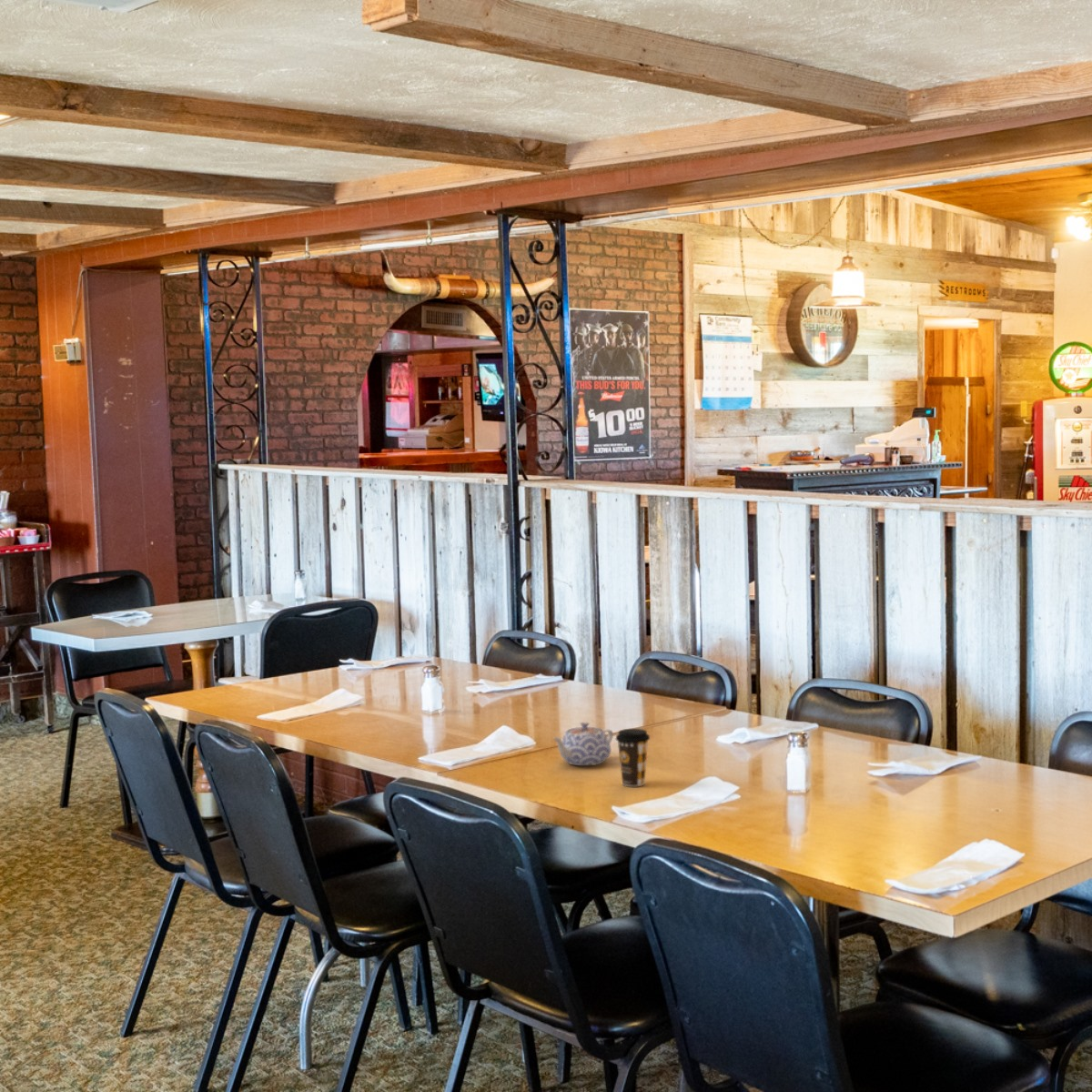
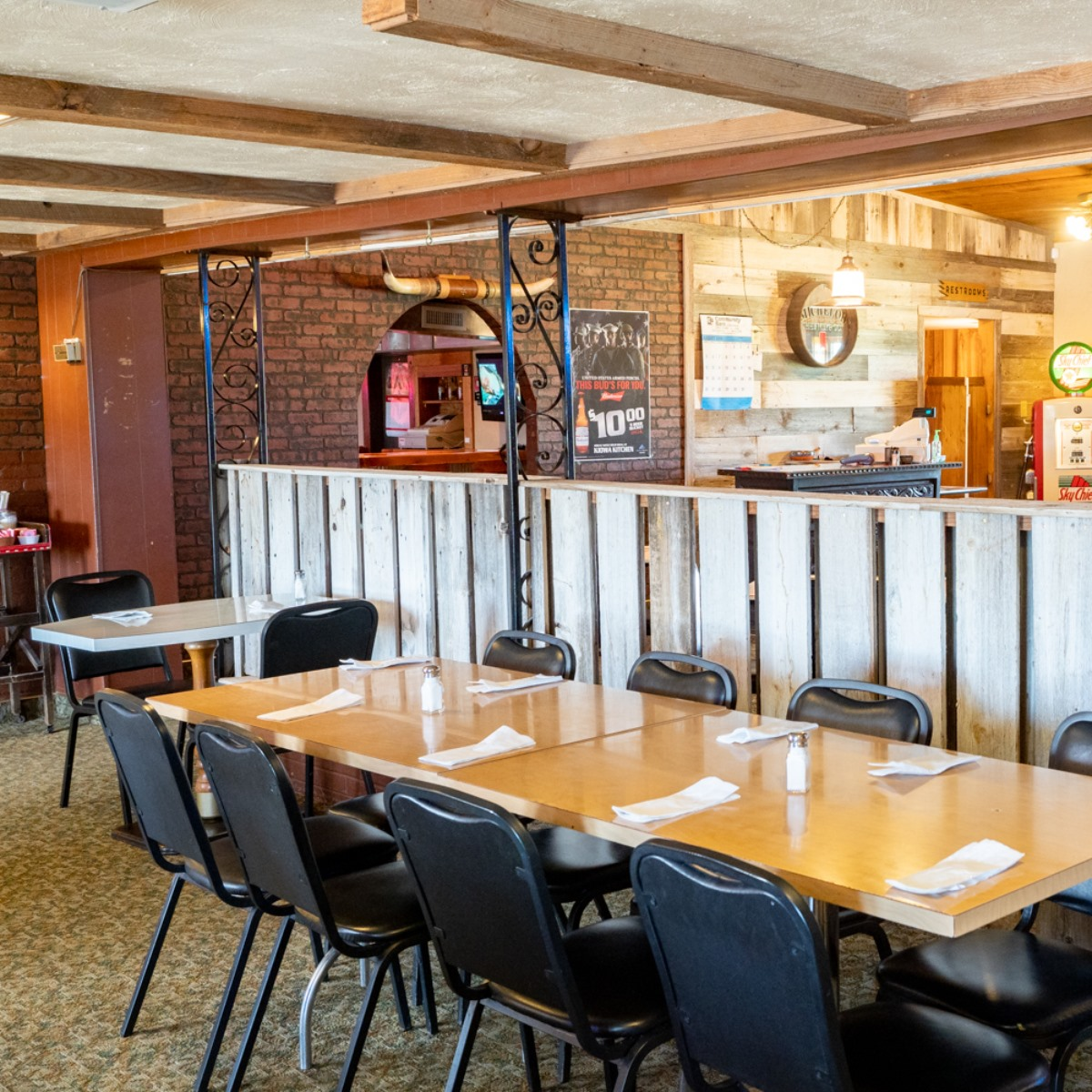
- coffee cup (632, 757)
- teapot (582, 743)
